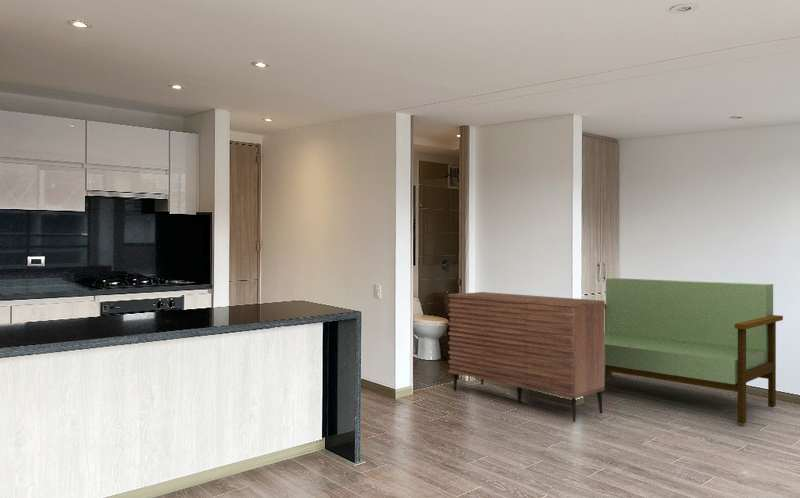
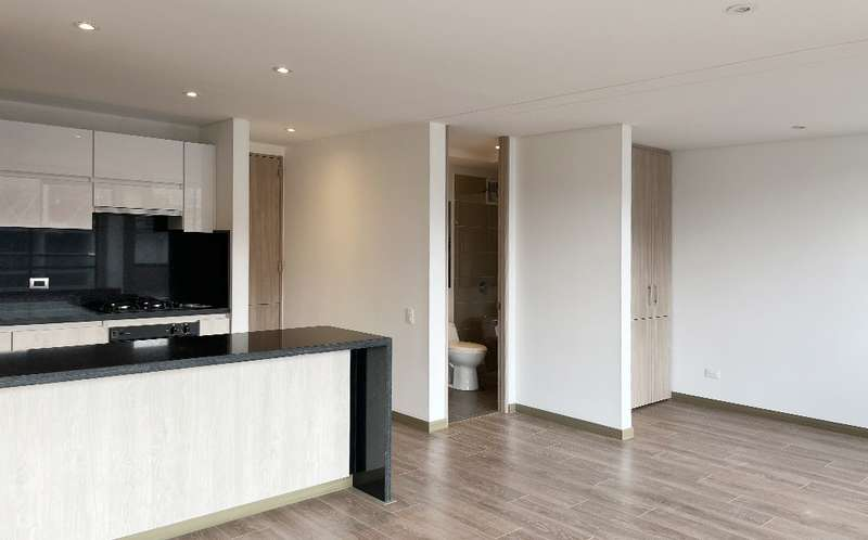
- sofa (665, 339)
- sideboard (521, 349)
